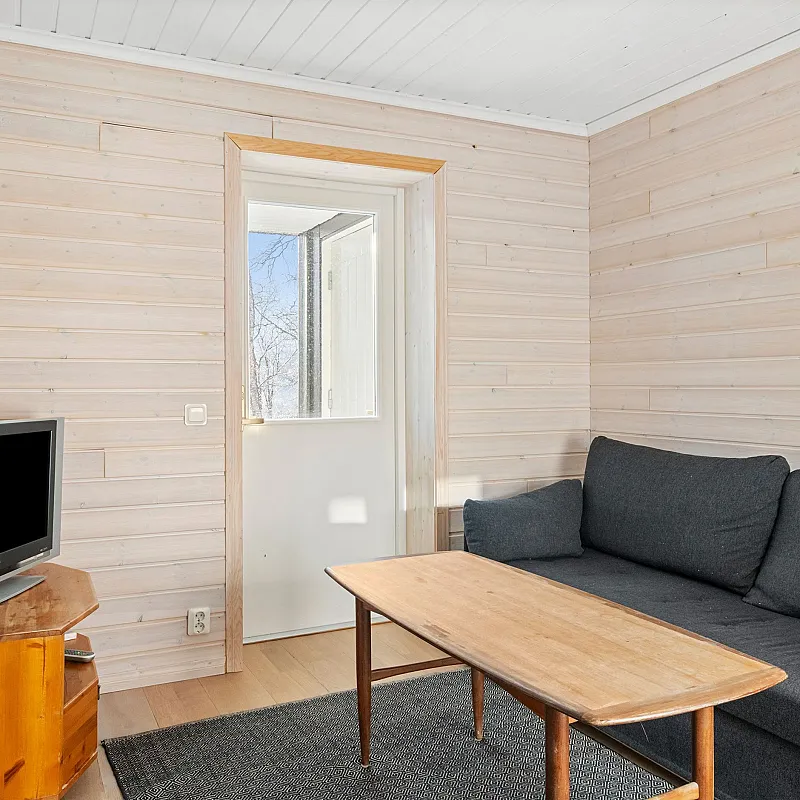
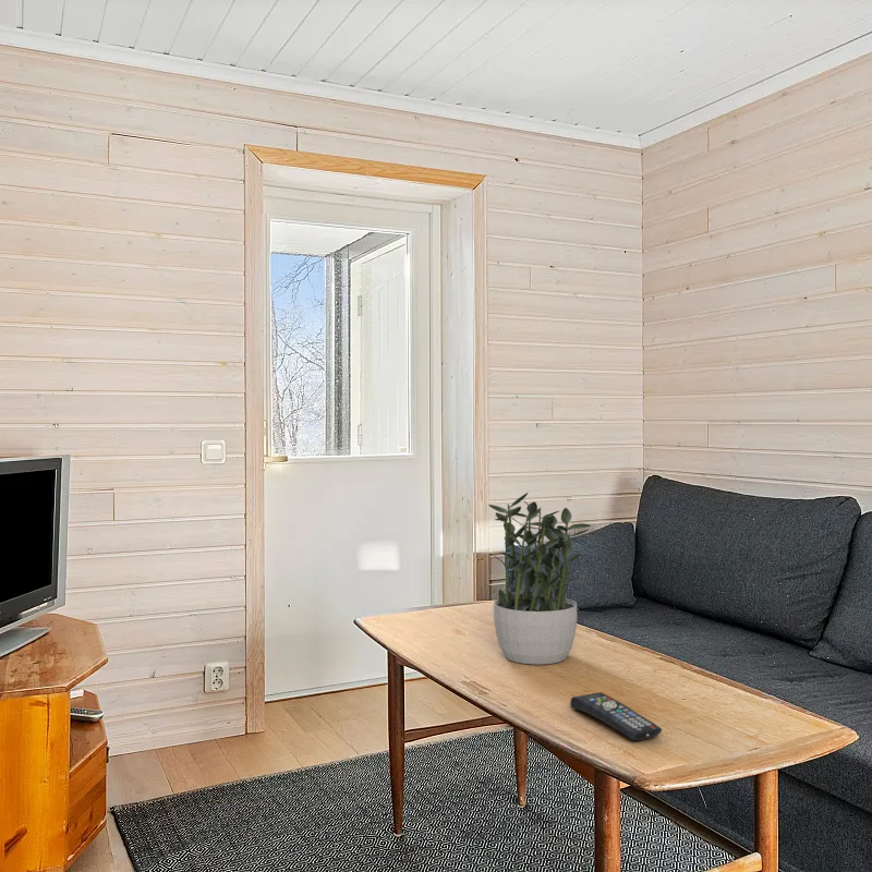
+ potted plant (540, 573)
+ remote control (613, 714)
